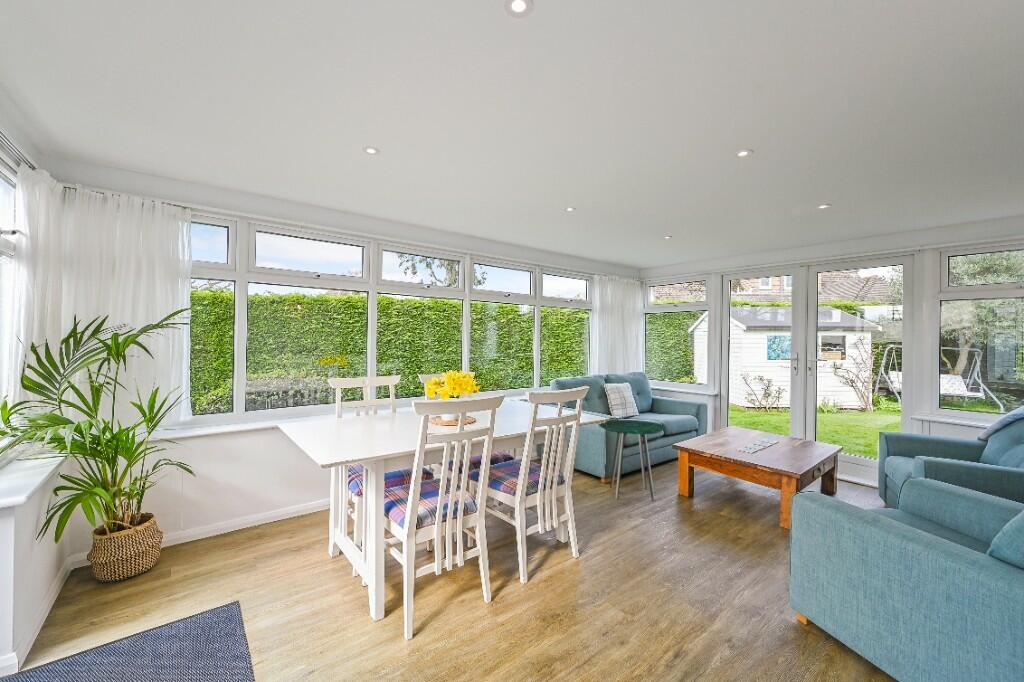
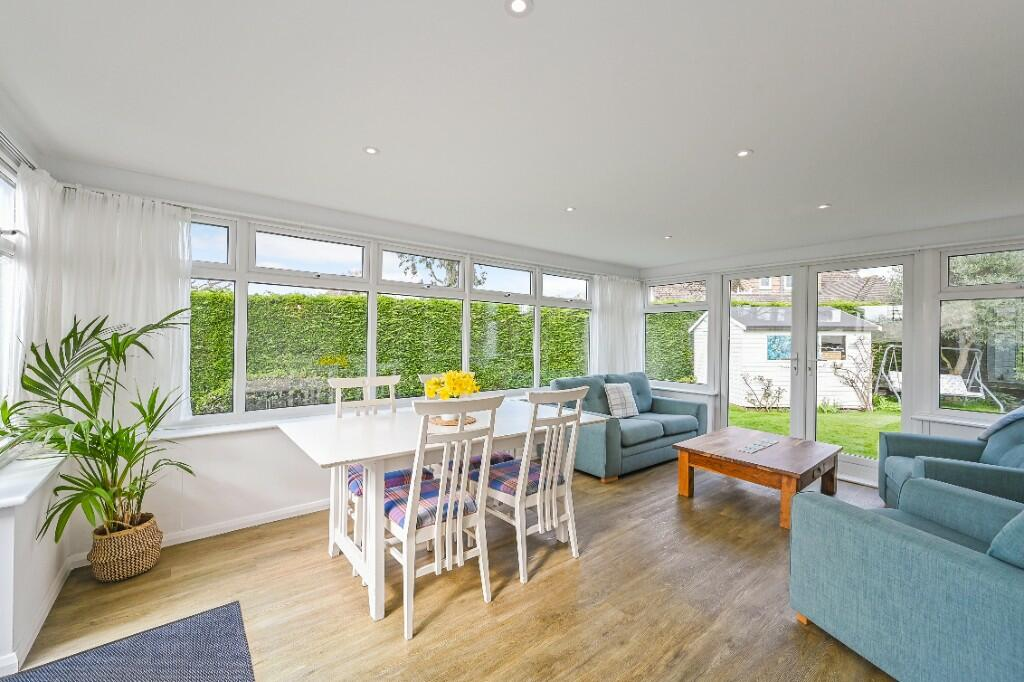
- side table (622, 458)
